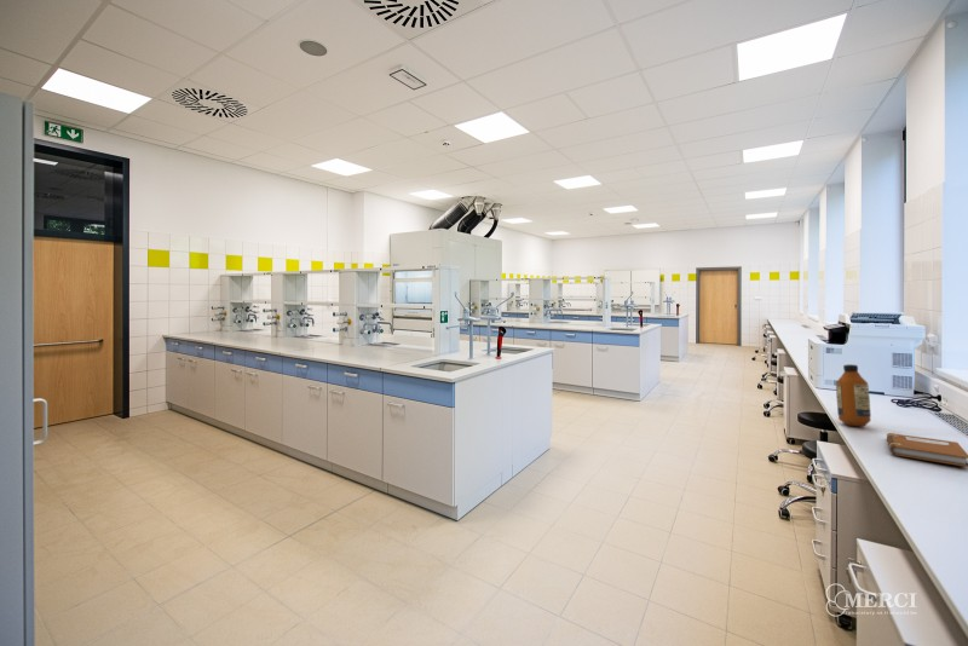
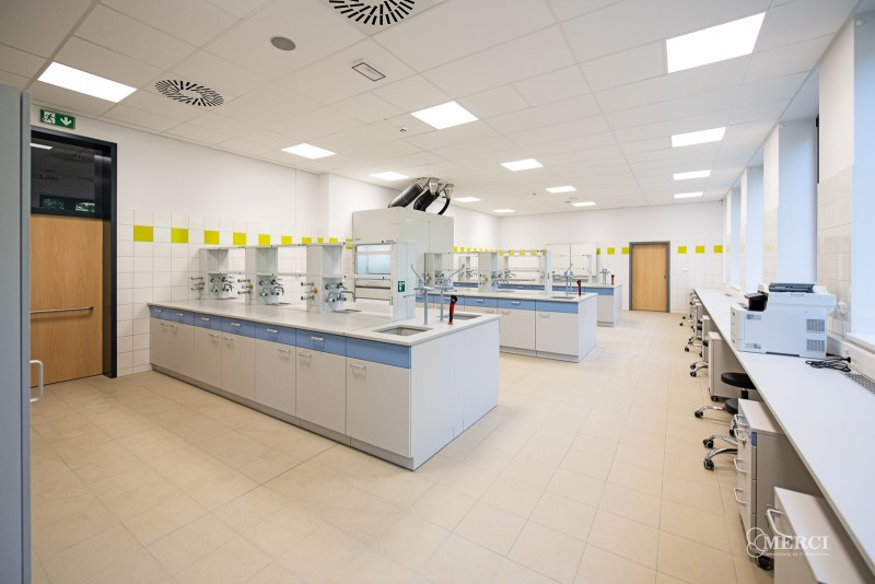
- notebook (923, 448)
- bottle (852, 394)
